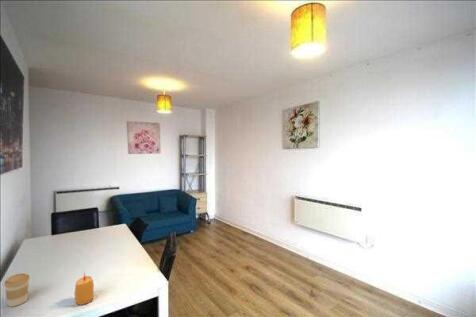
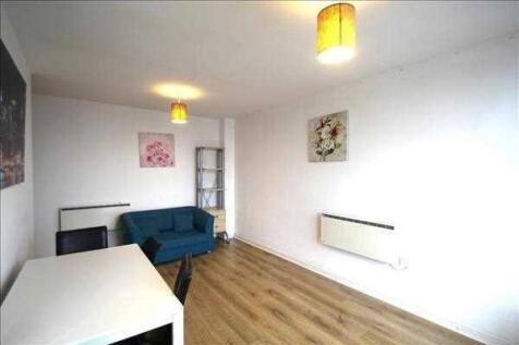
- candle (84, 286)
- coffee cup (17, 289)
